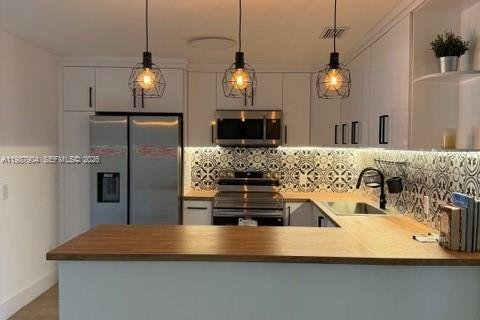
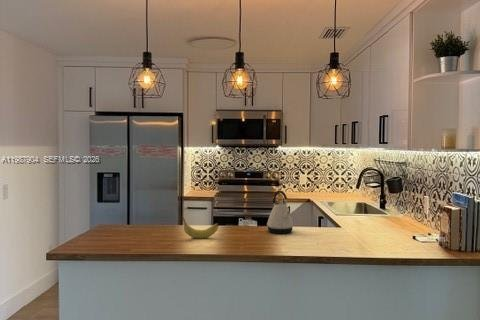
+ kettle (280, 211)
+ fruit (200, 230)
